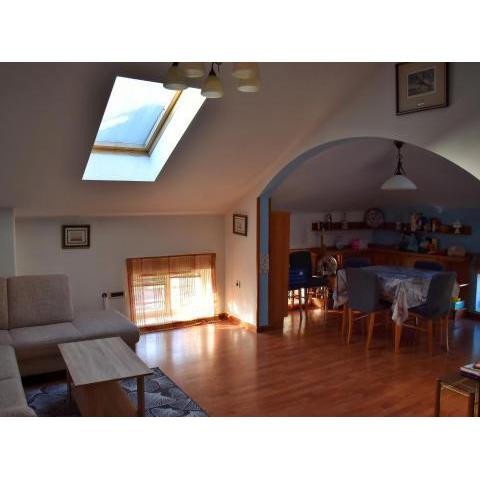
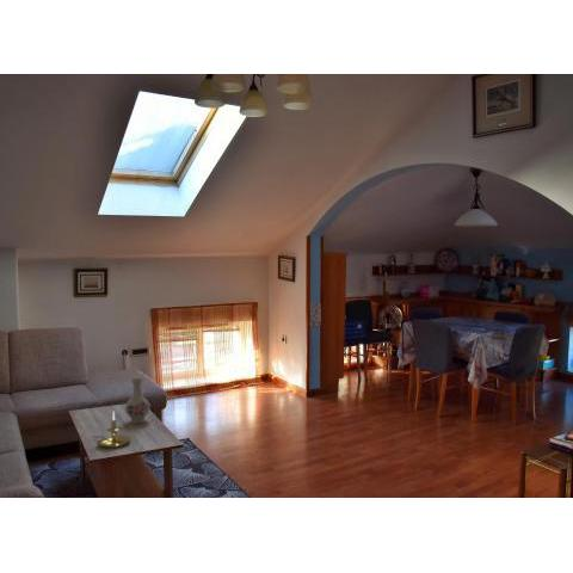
+ candle holder (111, 427)
+ vase (137, 400)
